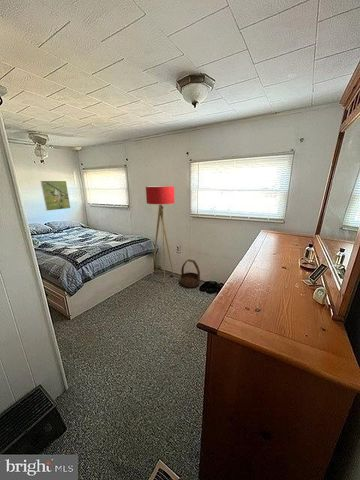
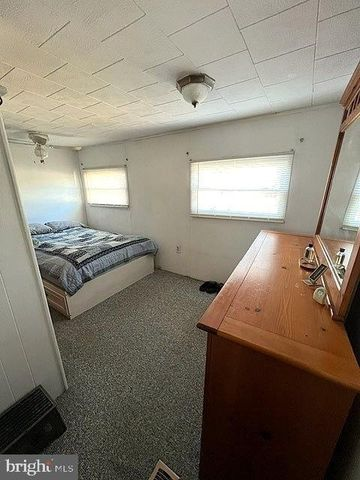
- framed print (56, 195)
- floor lamp (161, 236)
- basket (190, 272)
